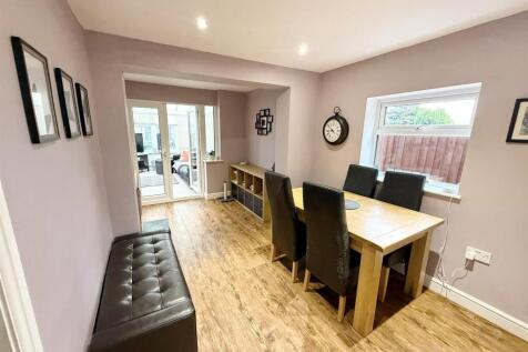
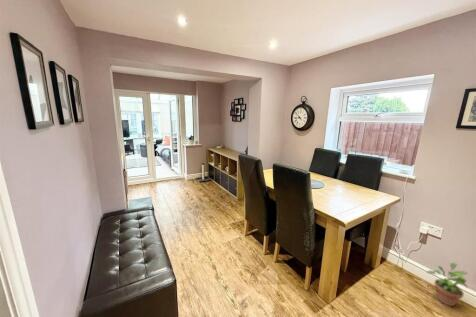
+ potted plant (446, 281)
